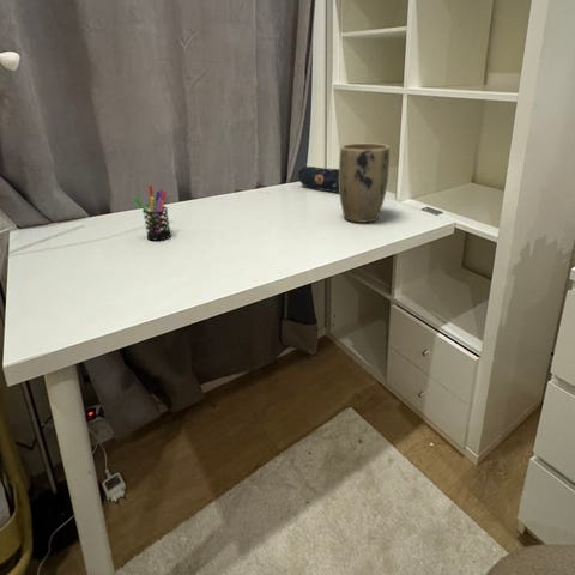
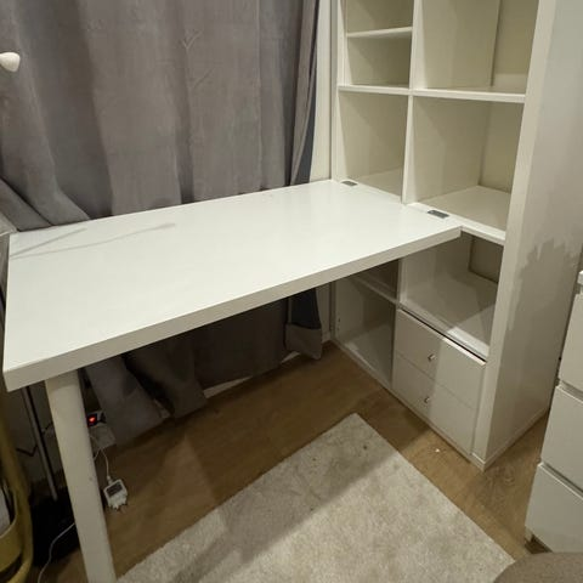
- pencil case (322, 178)
- plant pot (362, 182)
- pen holder (152, 212)
